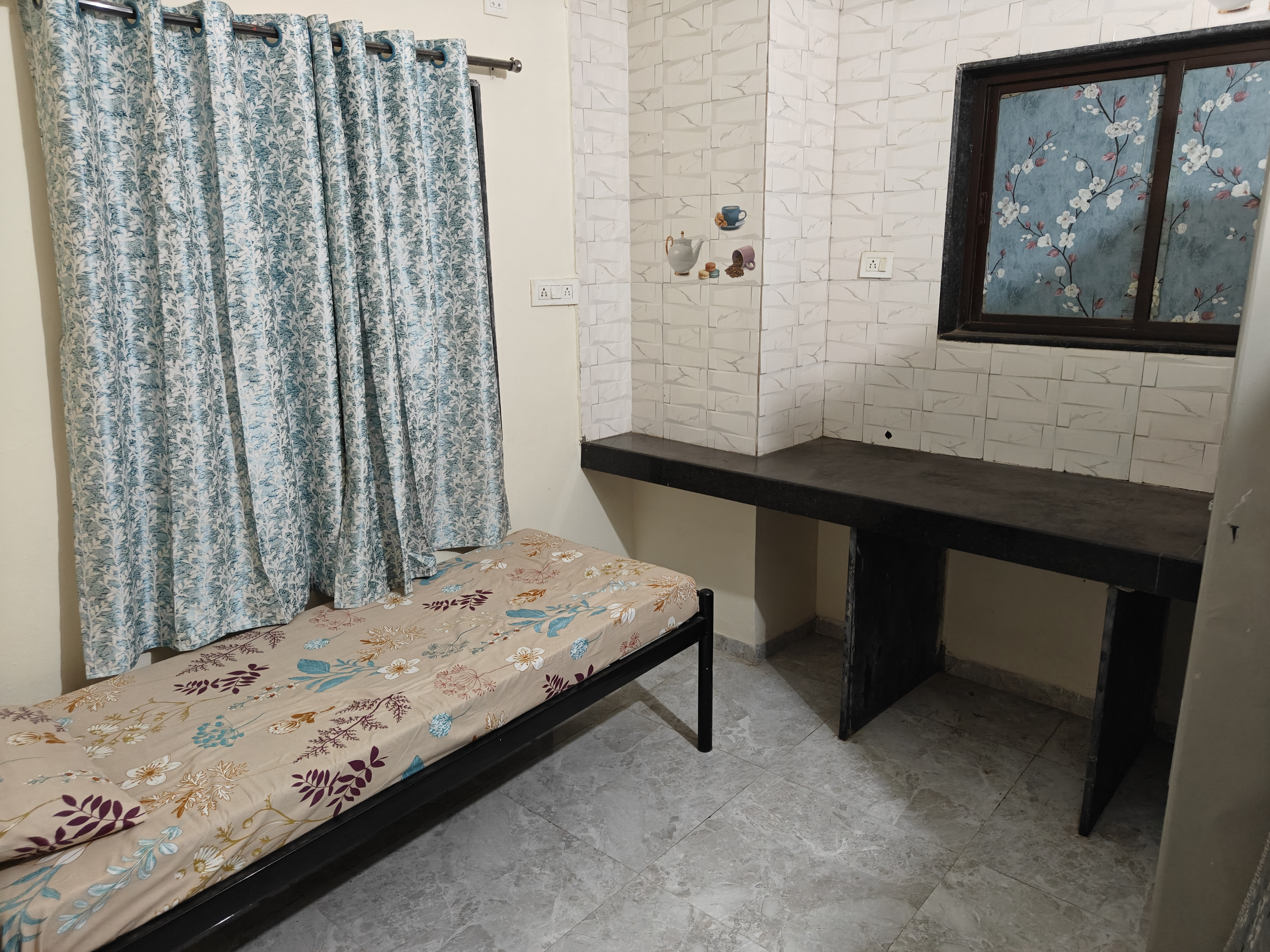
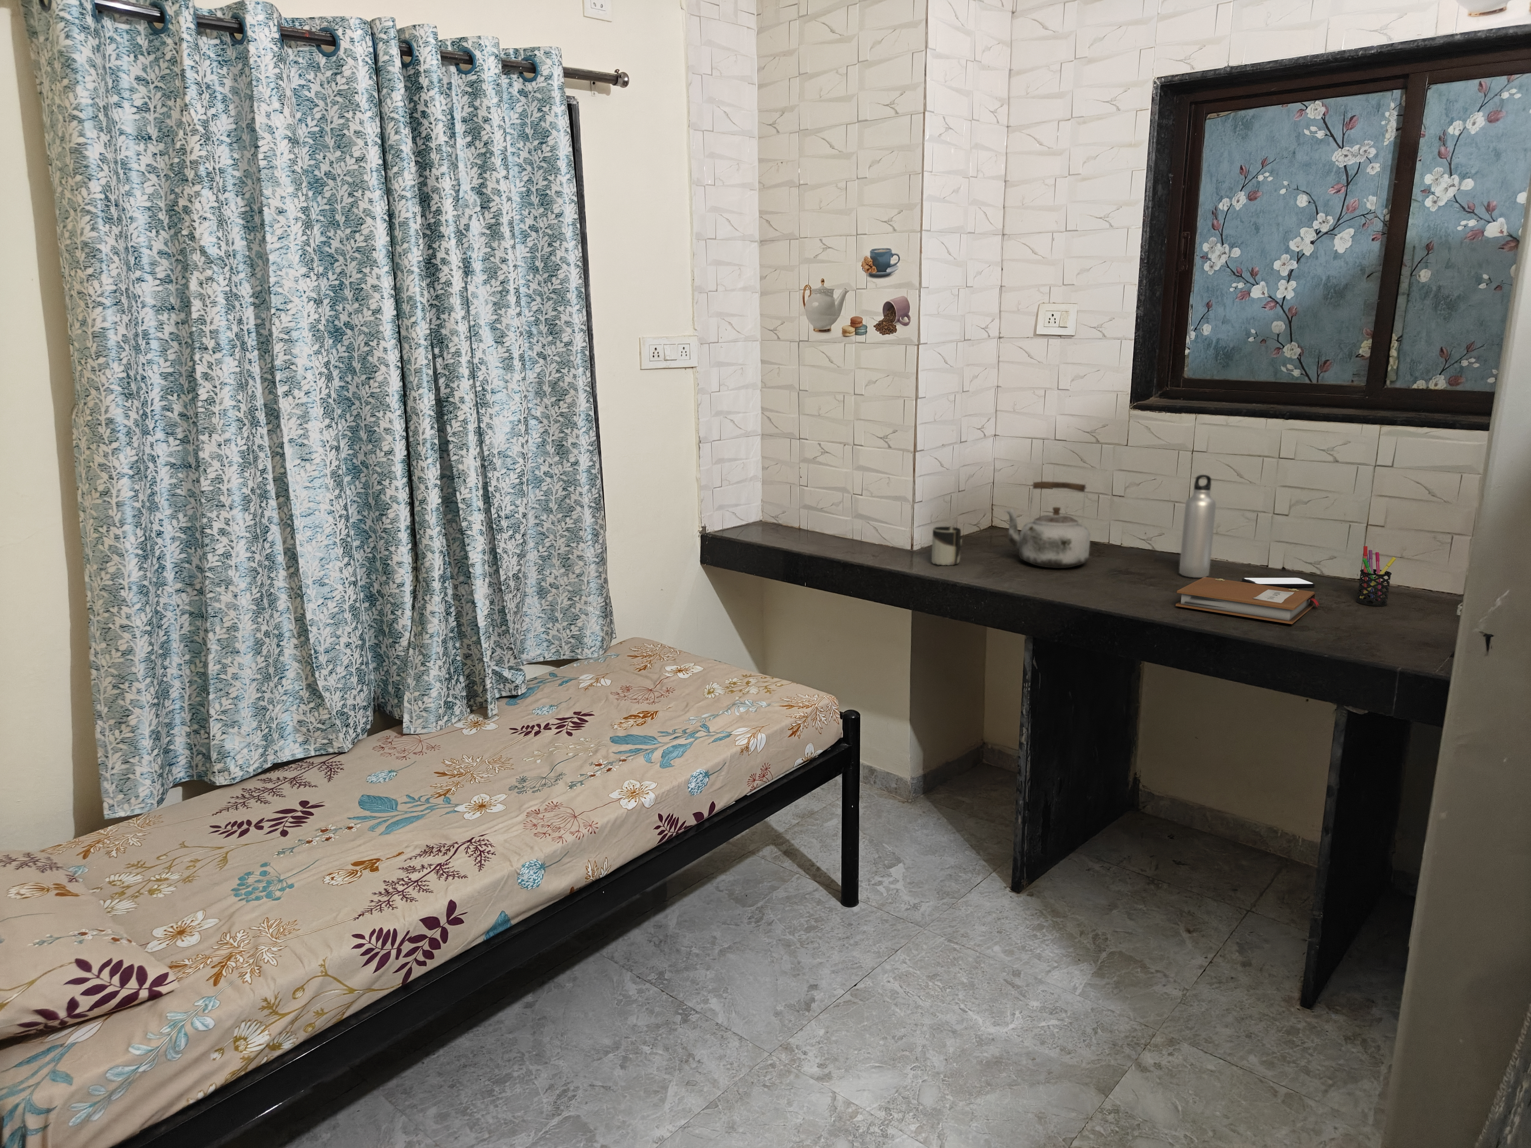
+ cup (949, 545)
+ kettle (1046, 522)
+ smartphone (1278, 582)
+ notebook (1249, 598)
+ pen holder (1372, 575)
+ water bottle (1198, 526)
